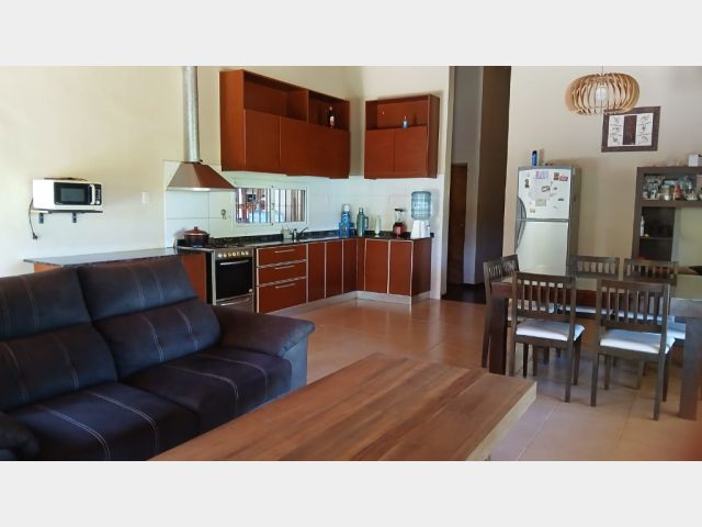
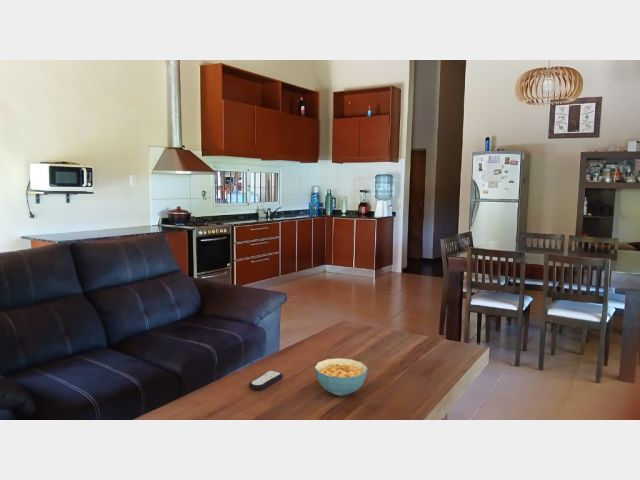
+ cereal bowl (340, 379)
+ remote control (265, 379)
